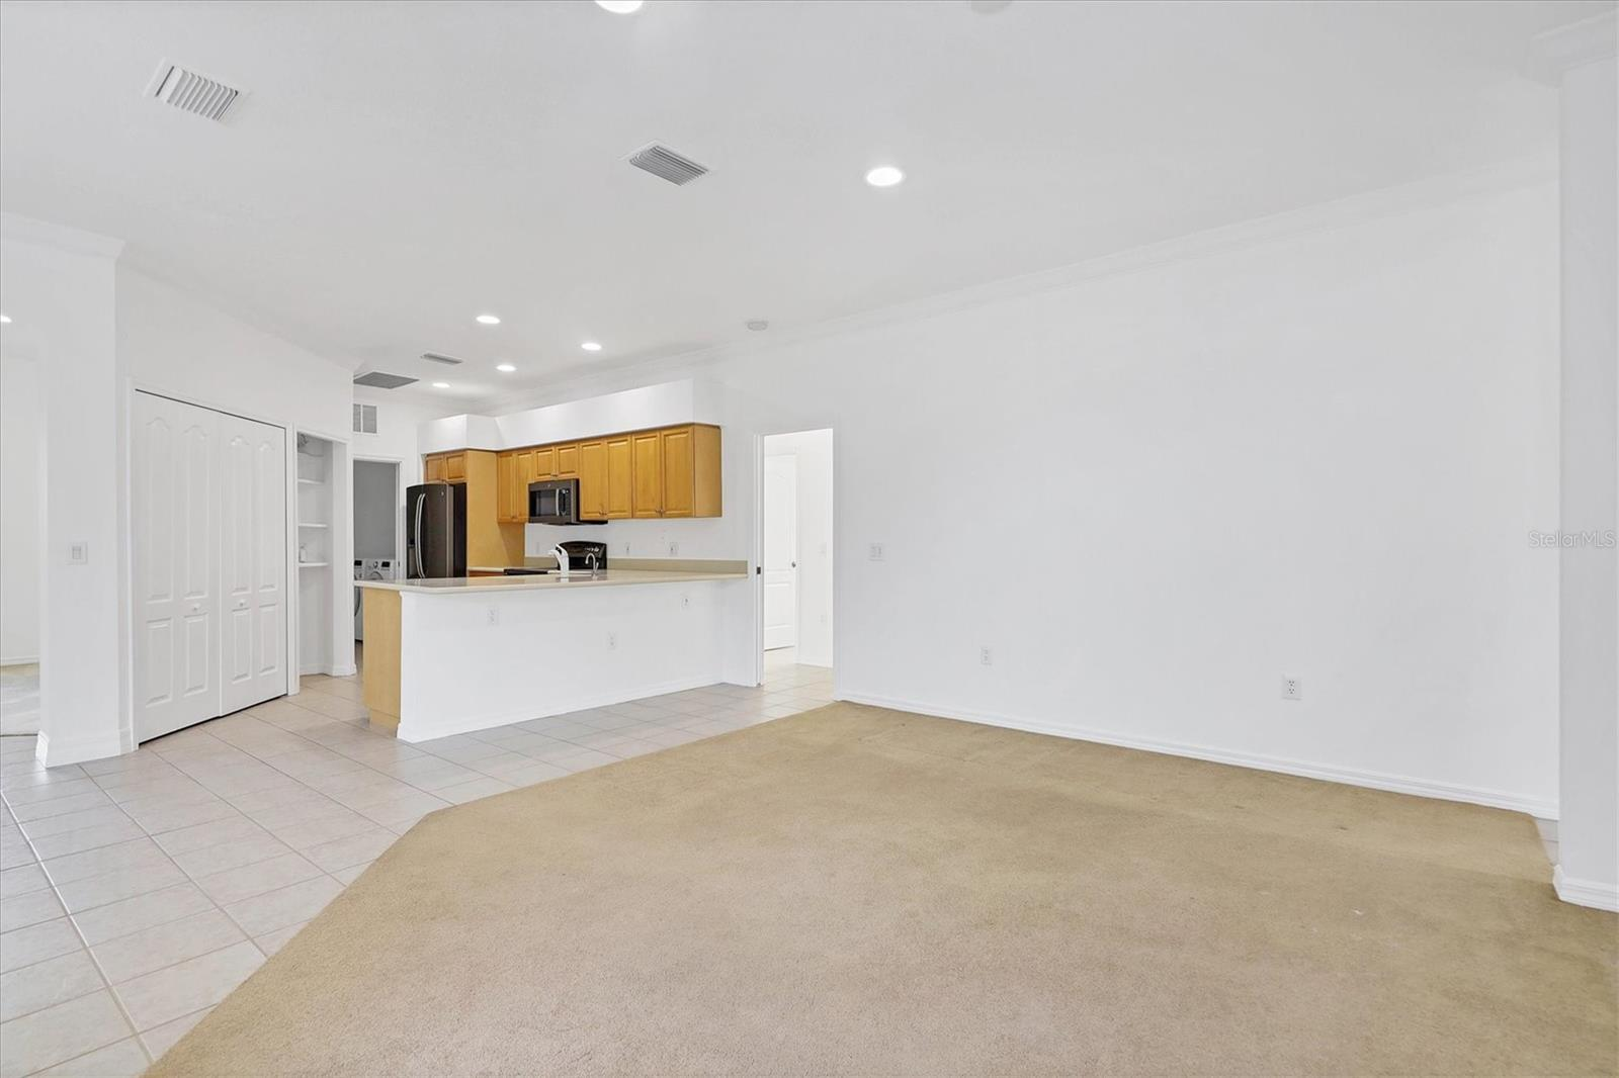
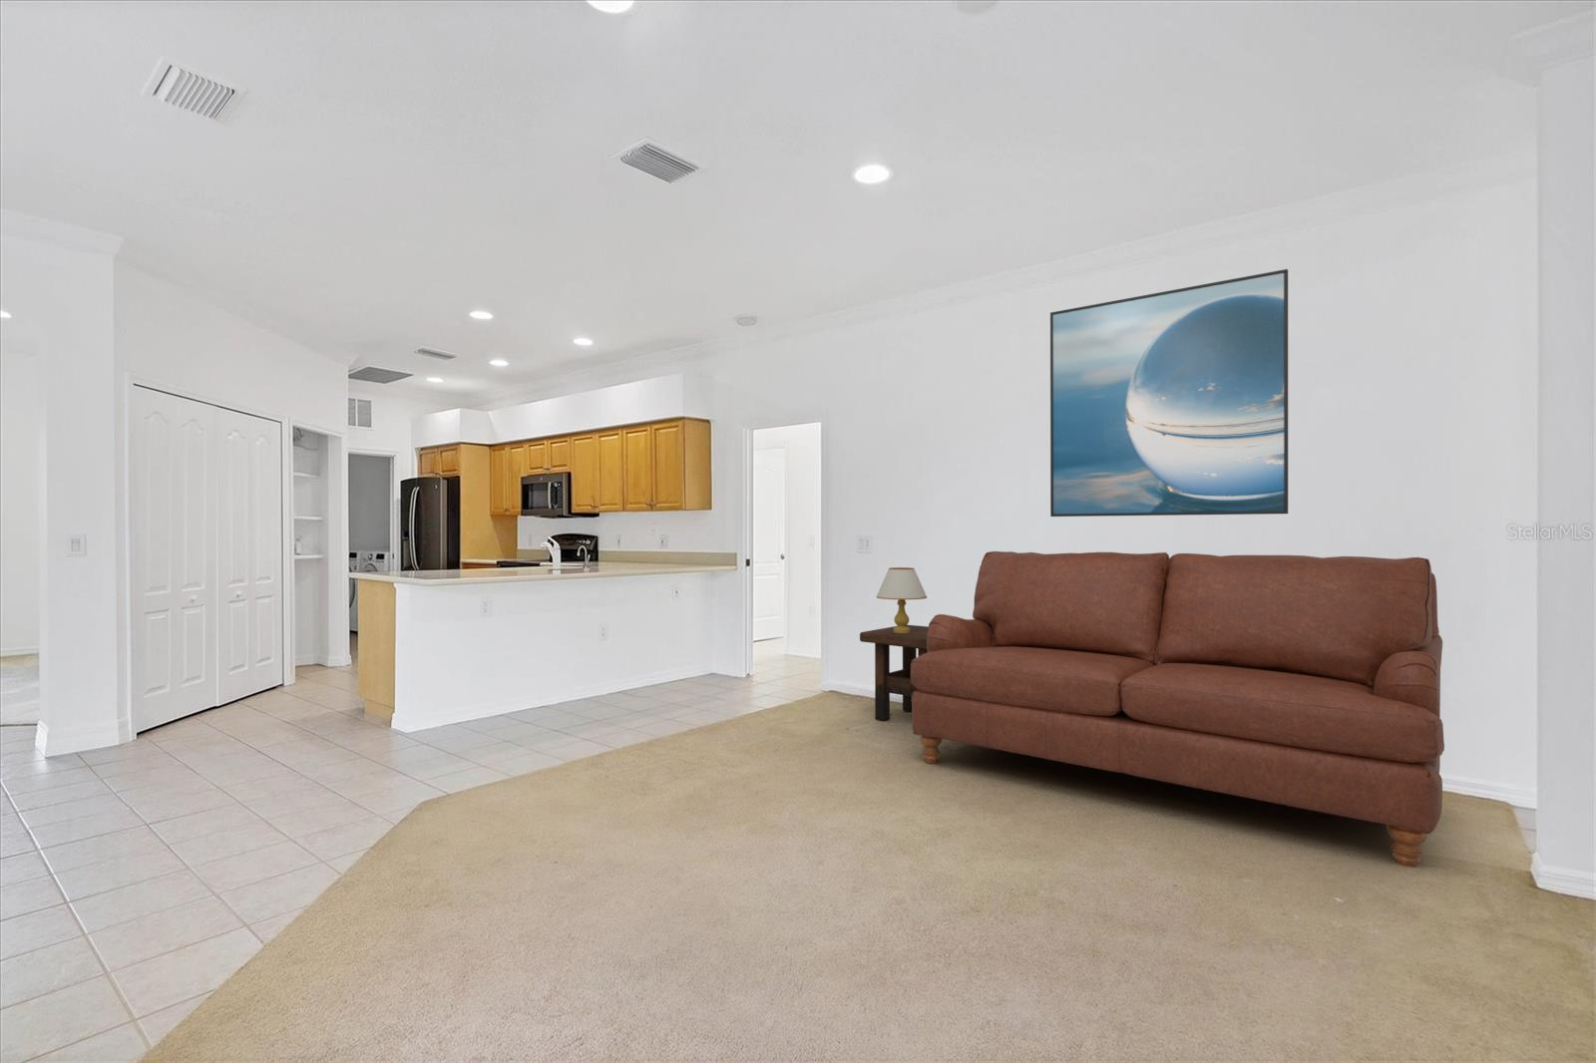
+ table lamp (901, 599)
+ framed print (1158, 403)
+ sofa (1158, 666)
+ side table (910, 674)
